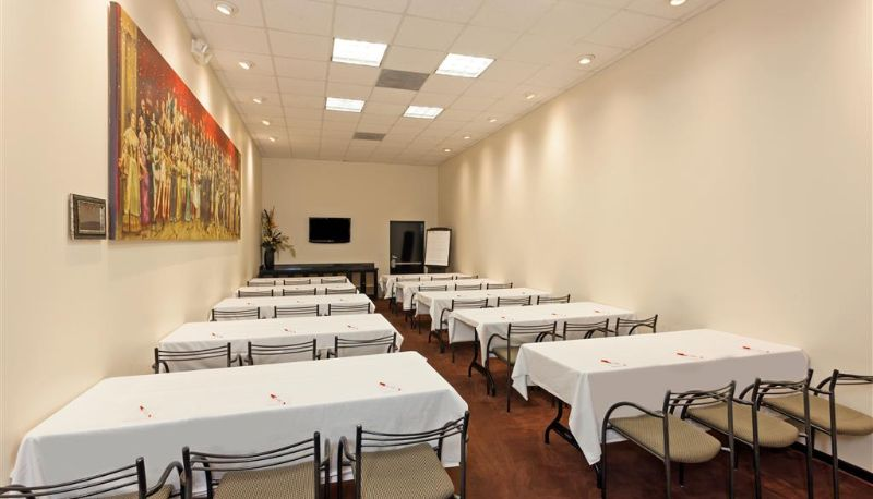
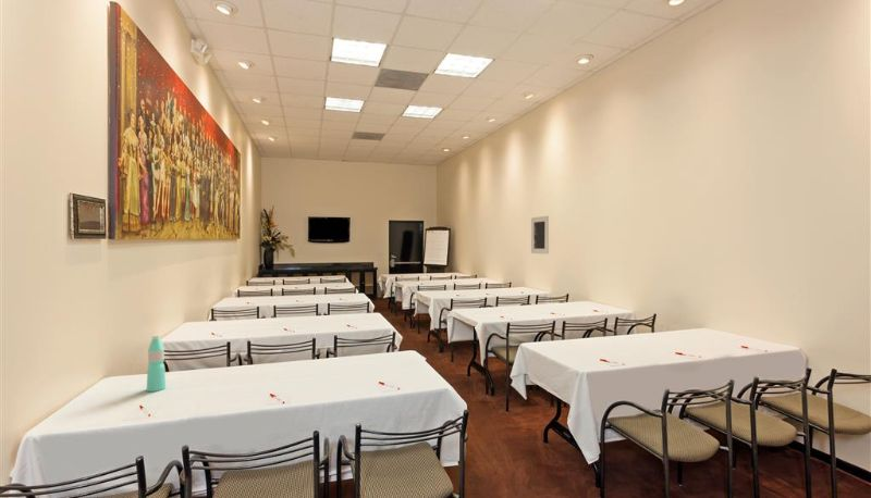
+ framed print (539, 235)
+ water bottle (156, 361)
